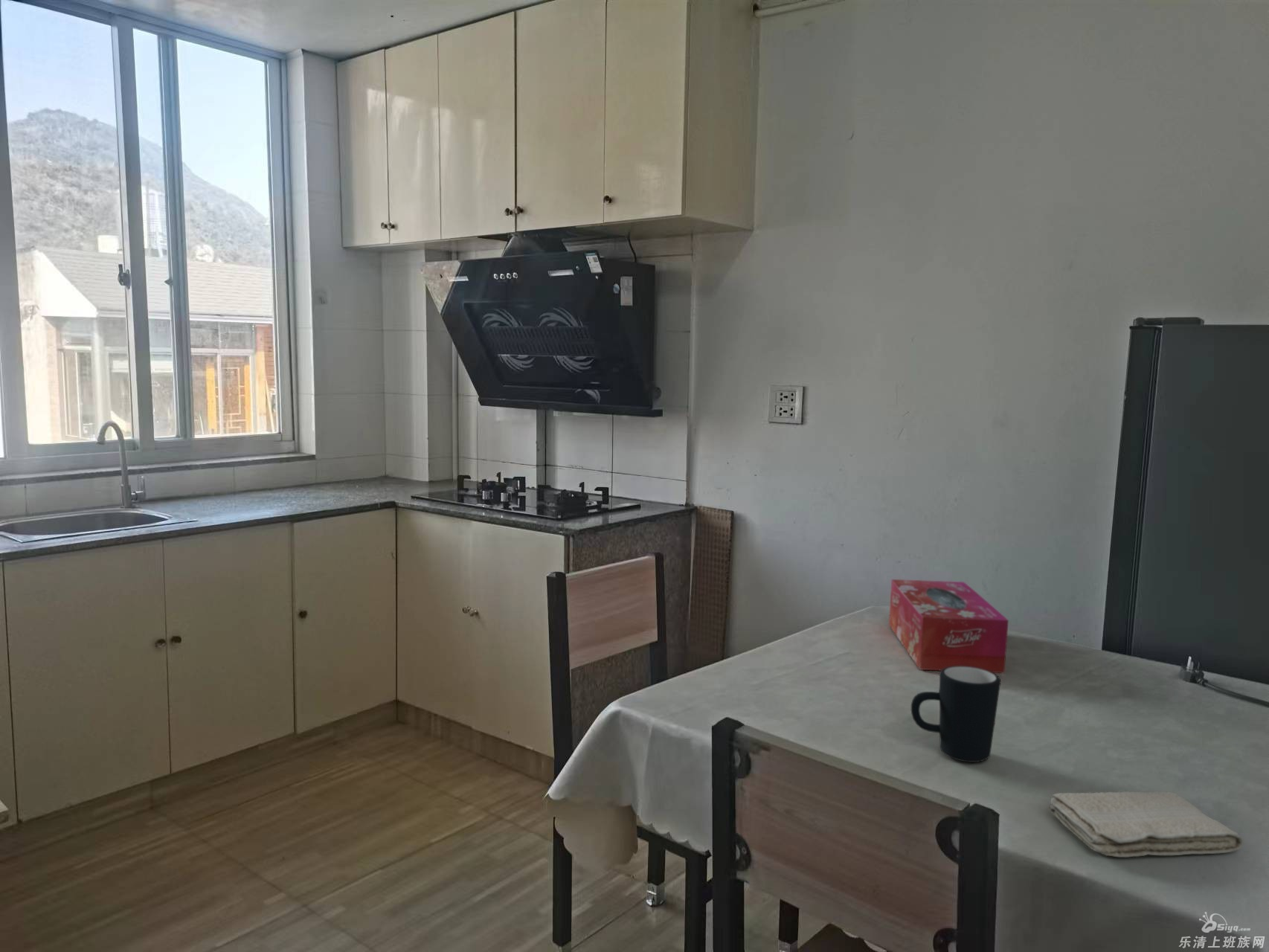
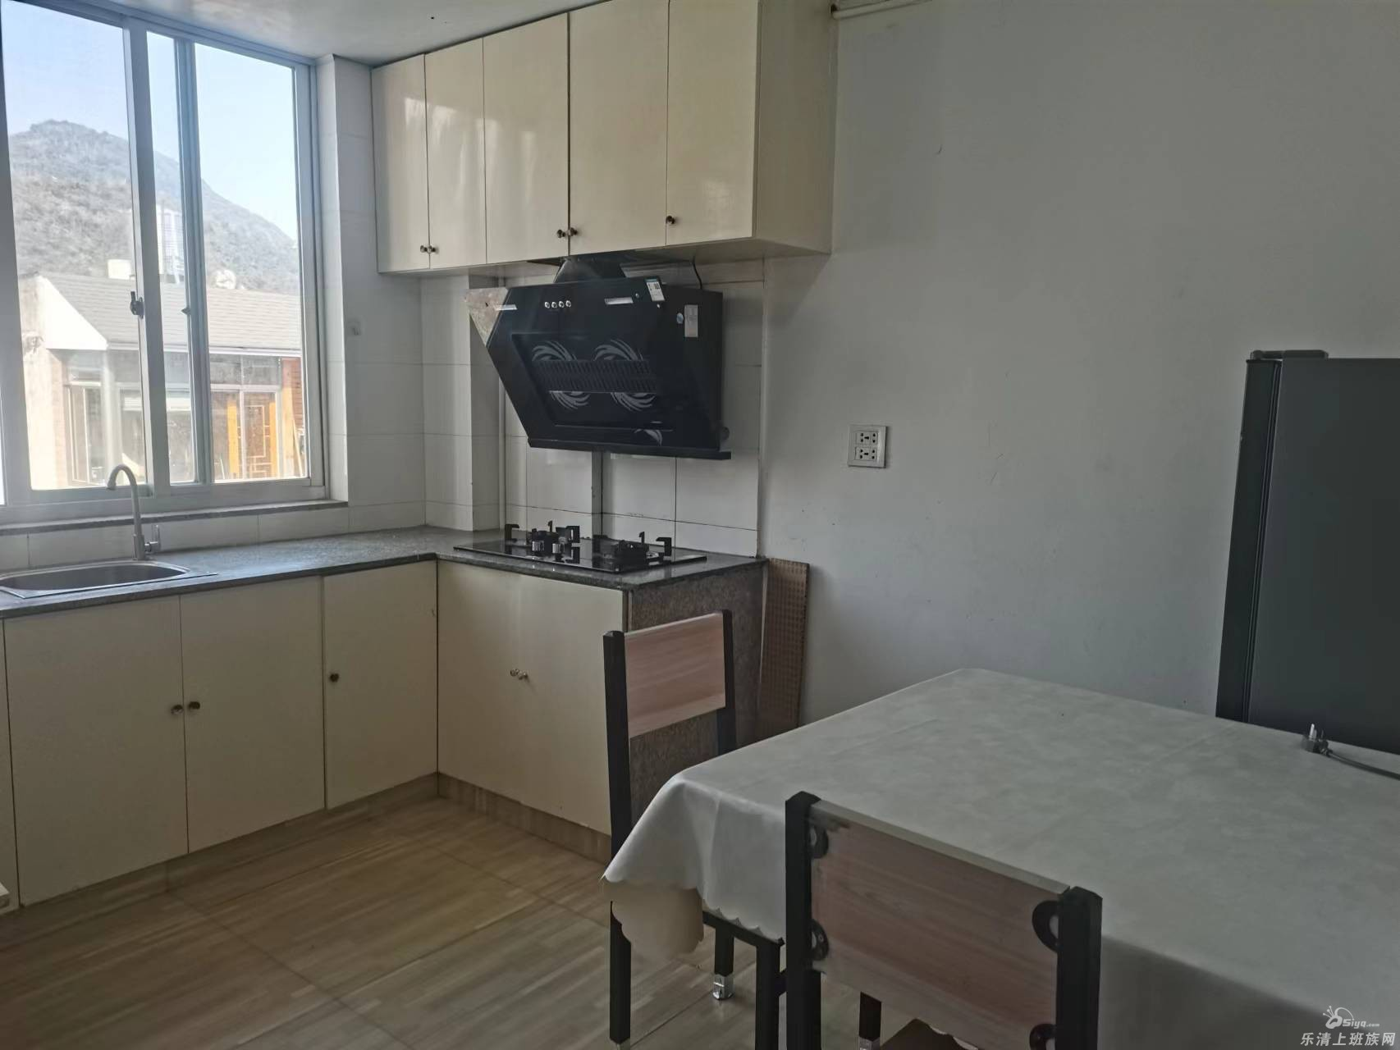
- washcloth (1140, 820)
- mug (954, 713)
- tissue box (943, 623)
